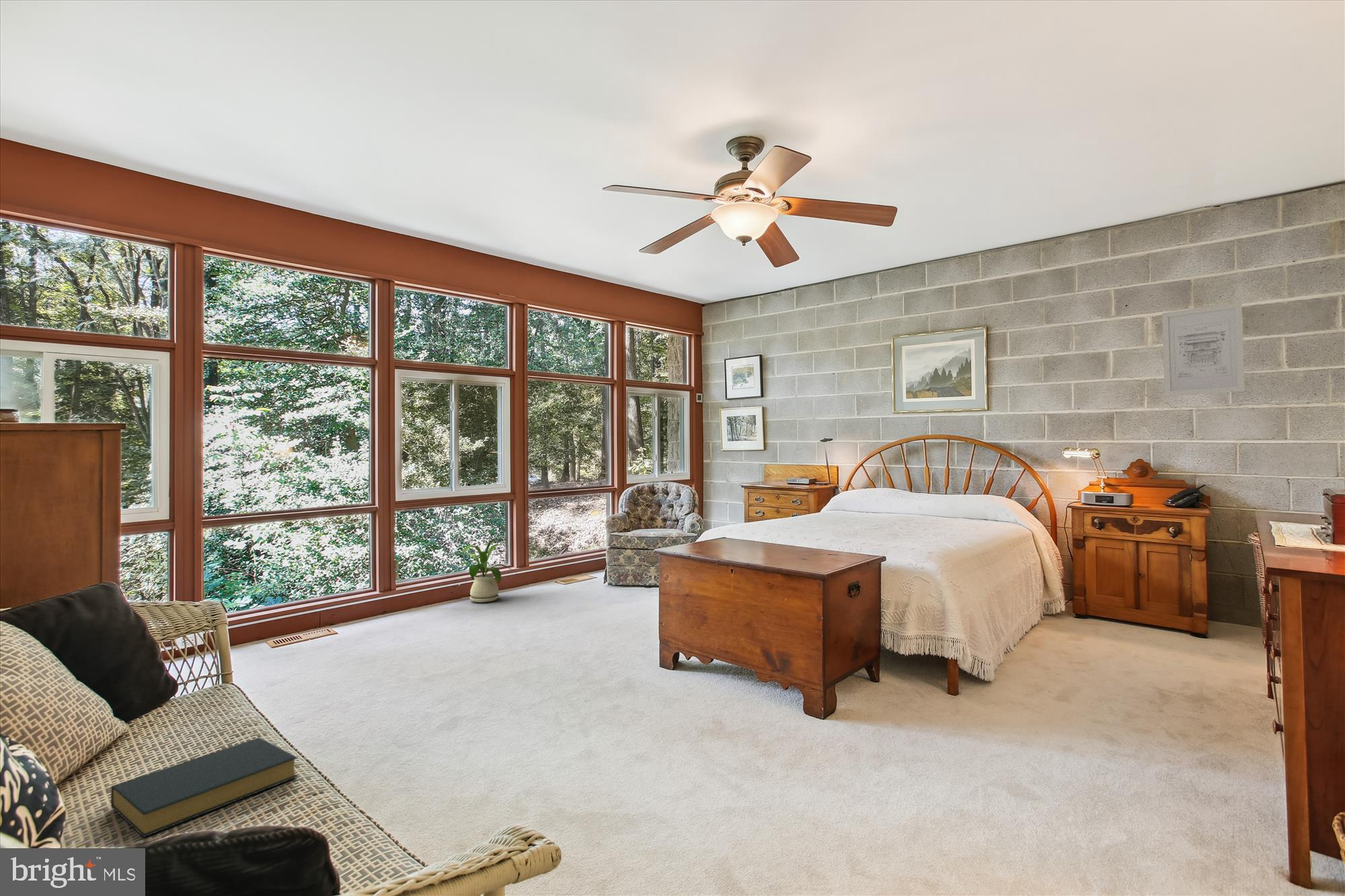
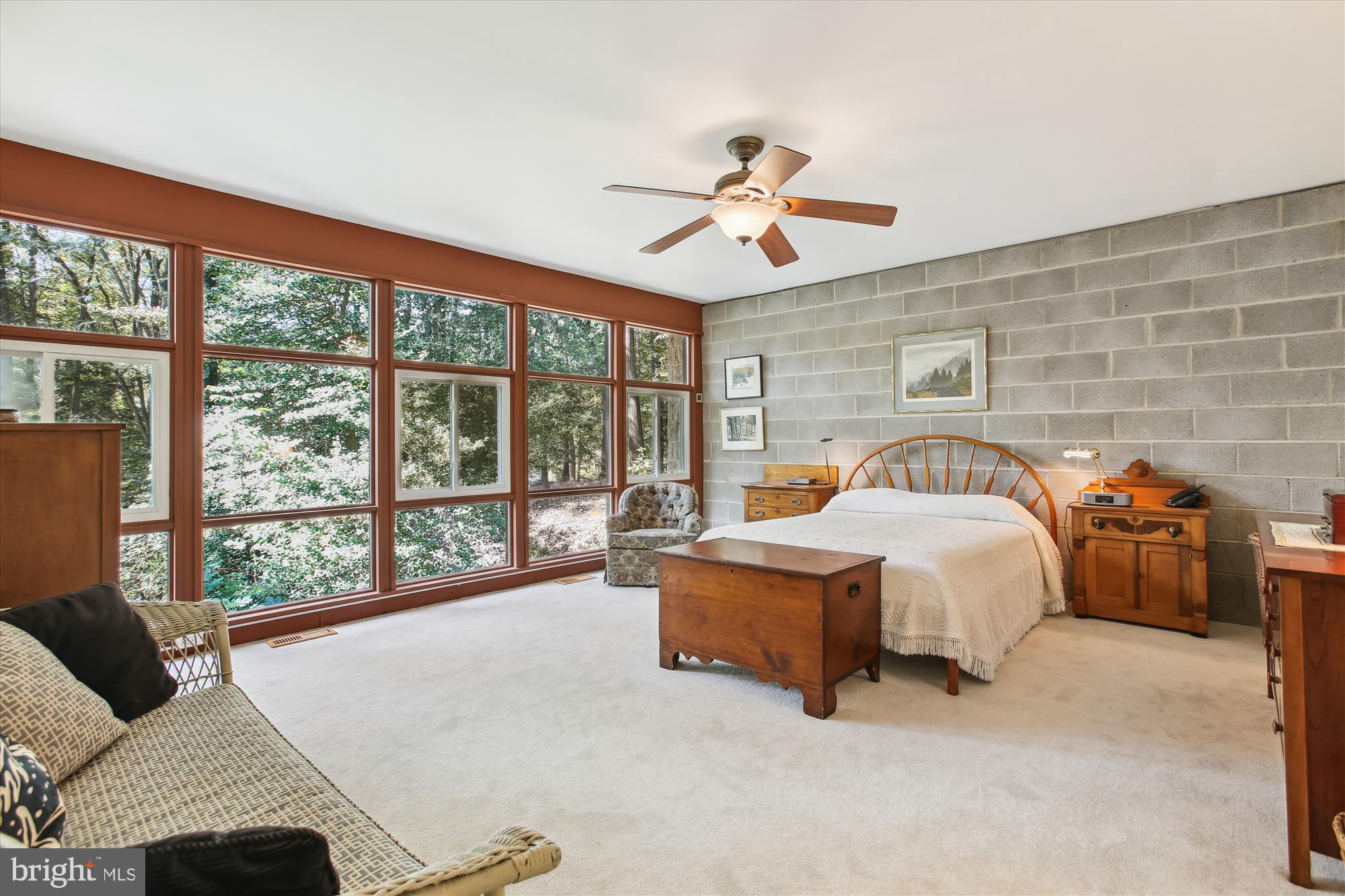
- house plant (482, 567)
- wall art (1202, 350)
- hardback book (208, 780)
